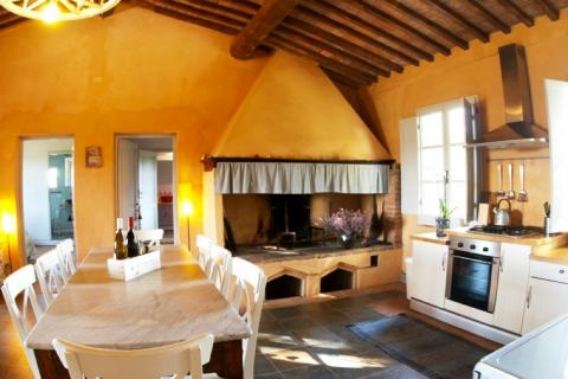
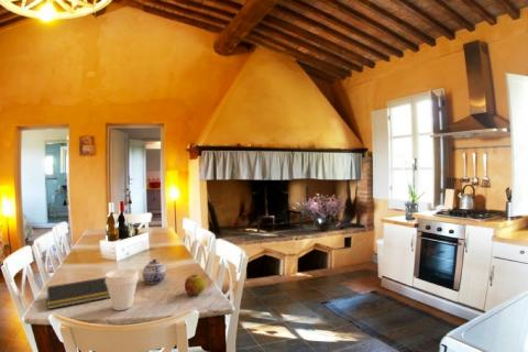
+ notepad (79, 292)
+ fruit (195, 284)
+ cup (122, 289)
+ teapot (154, 271)
